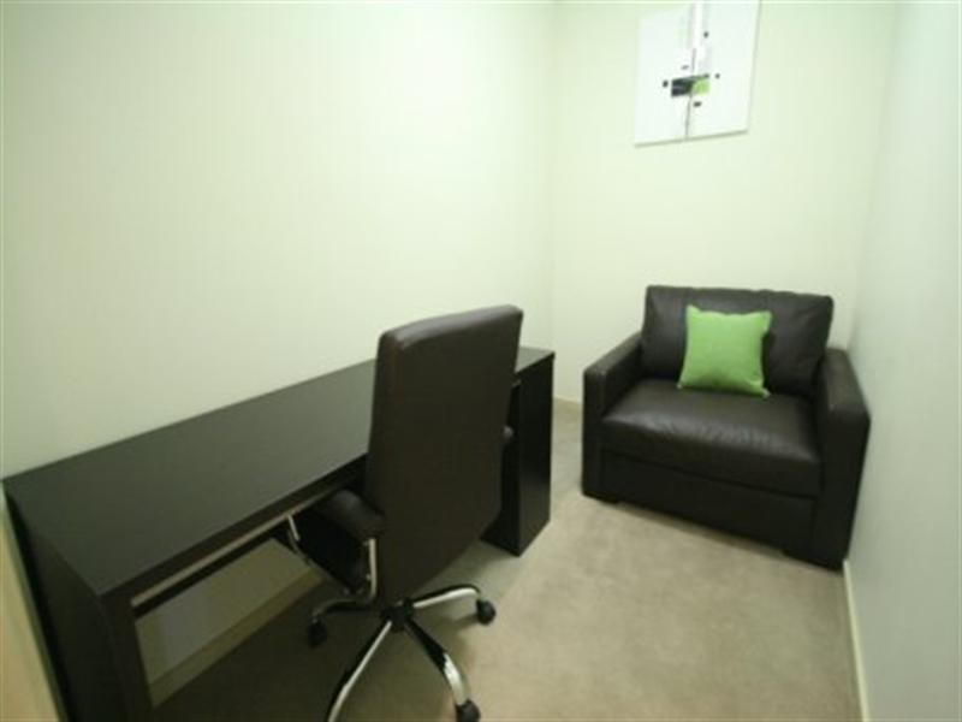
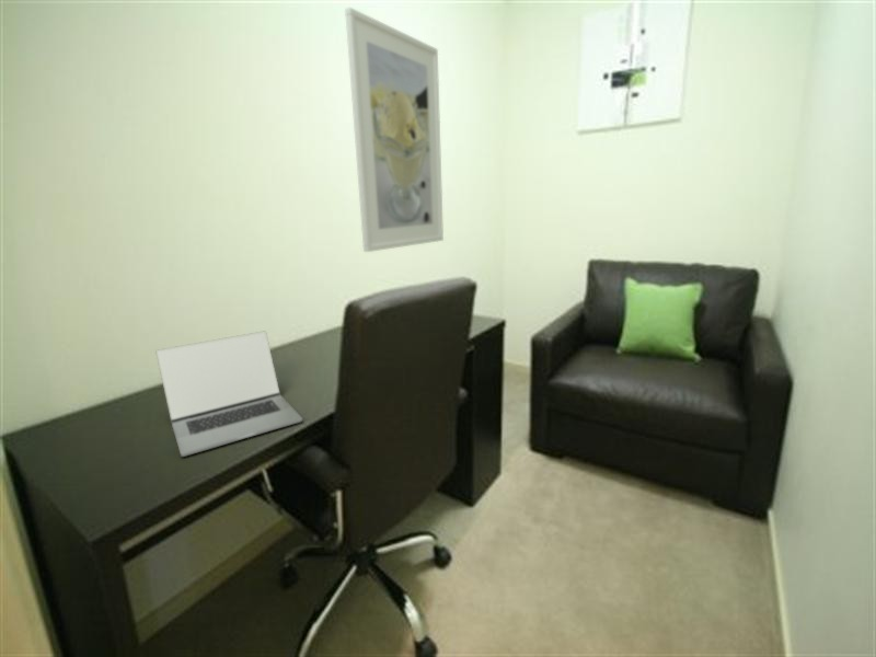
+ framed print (402, 145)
+ laptop (229, 385)
